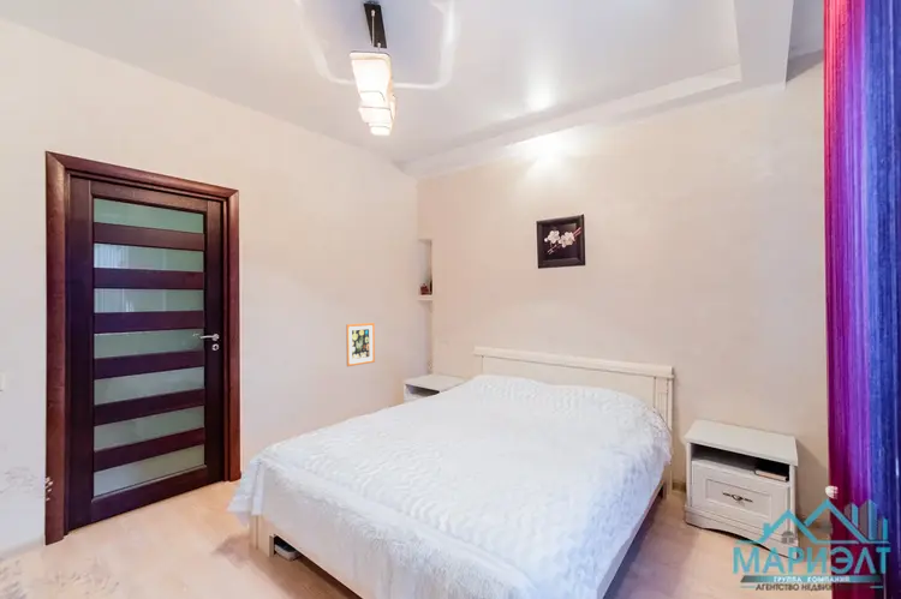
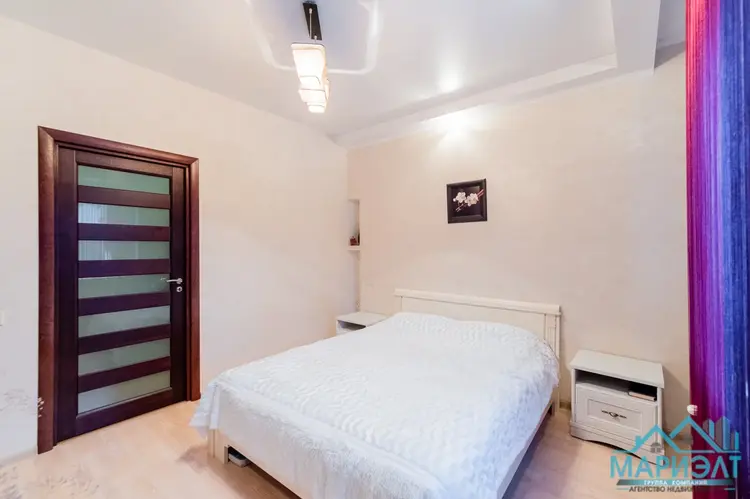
- wall art (360, 343)
